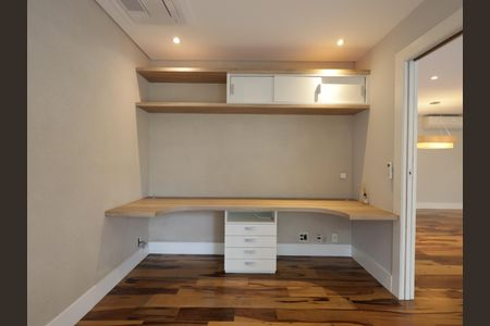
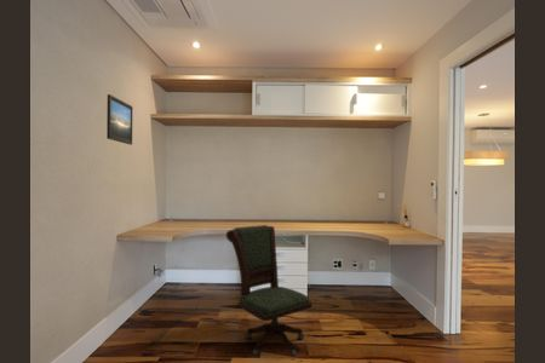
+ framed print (120, 121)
+ office chair (268, 283)
